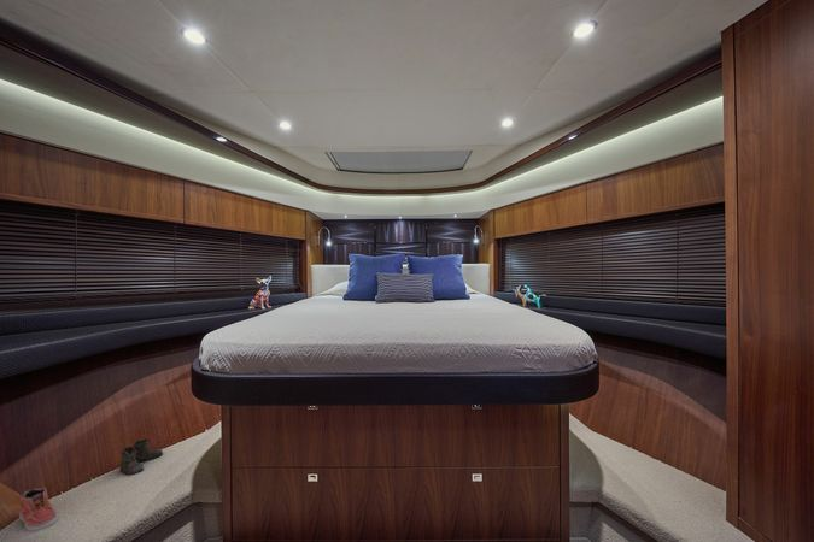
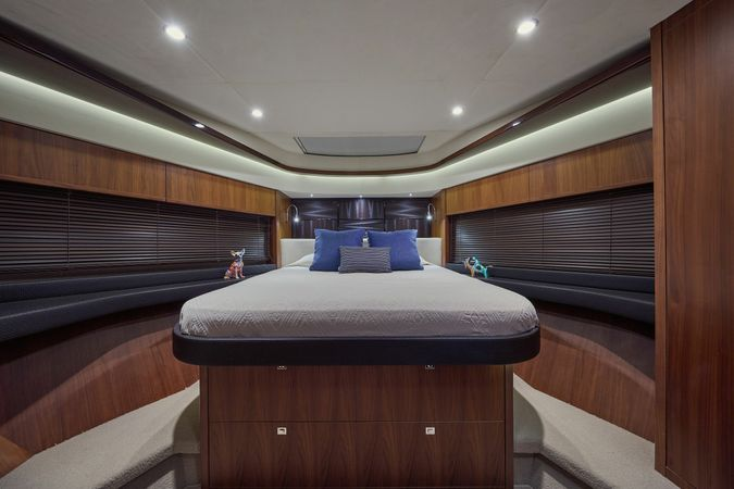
- shoe (36, 507)
- boots (139, 454)
